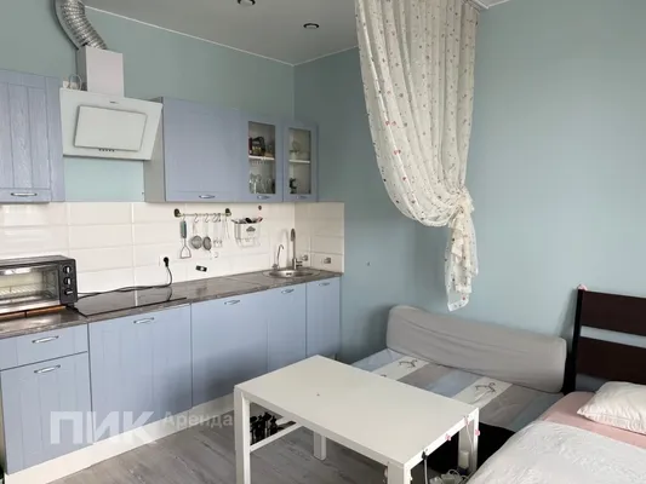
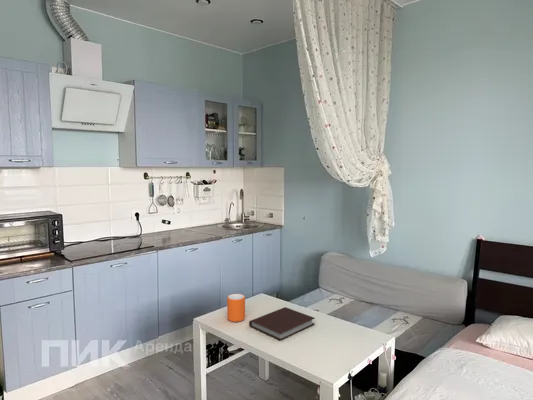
+ mug (234, 306)
+ notebook (282, 322)
